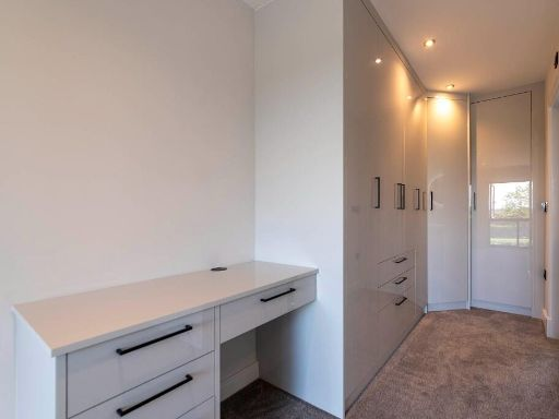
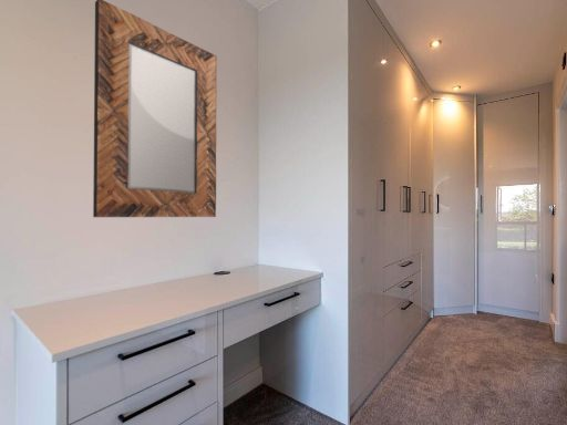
+ home mirror (164, 124)
